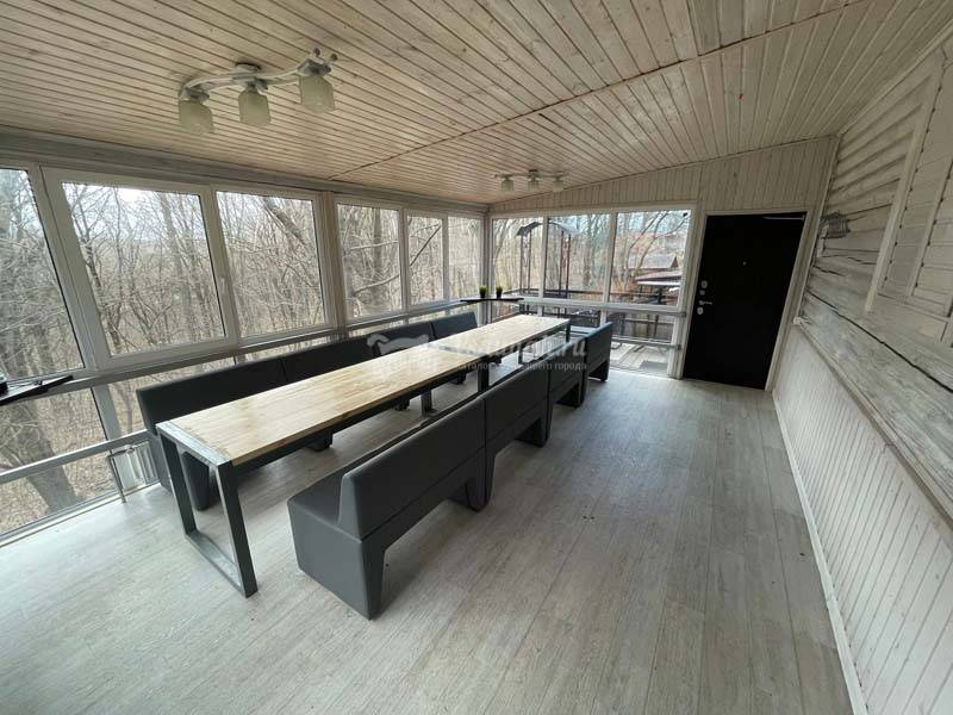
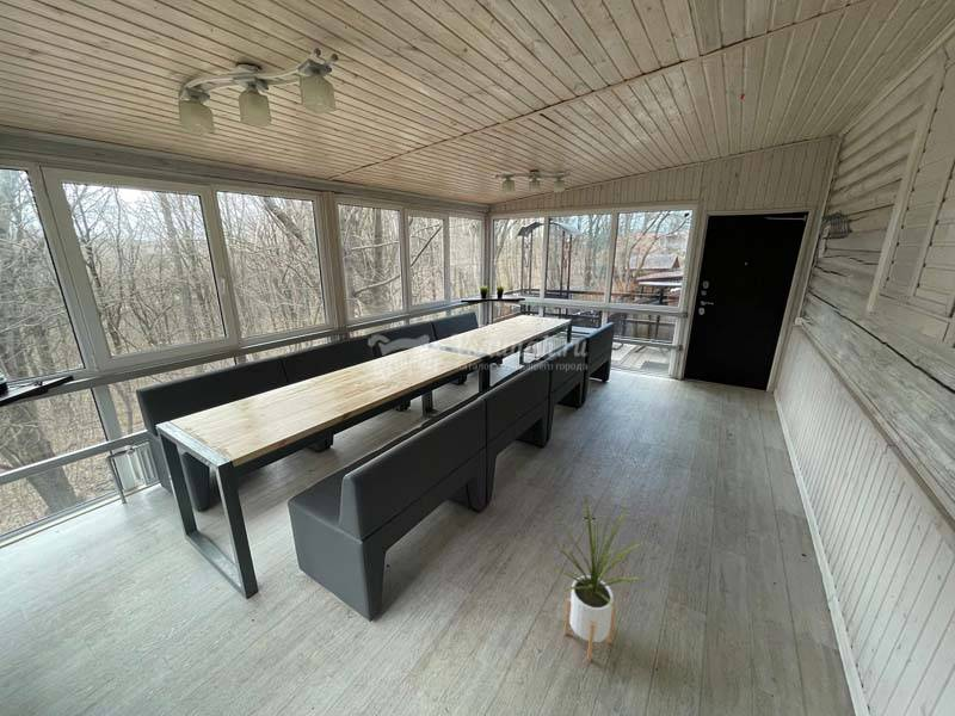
+ house plant (591, 575)
